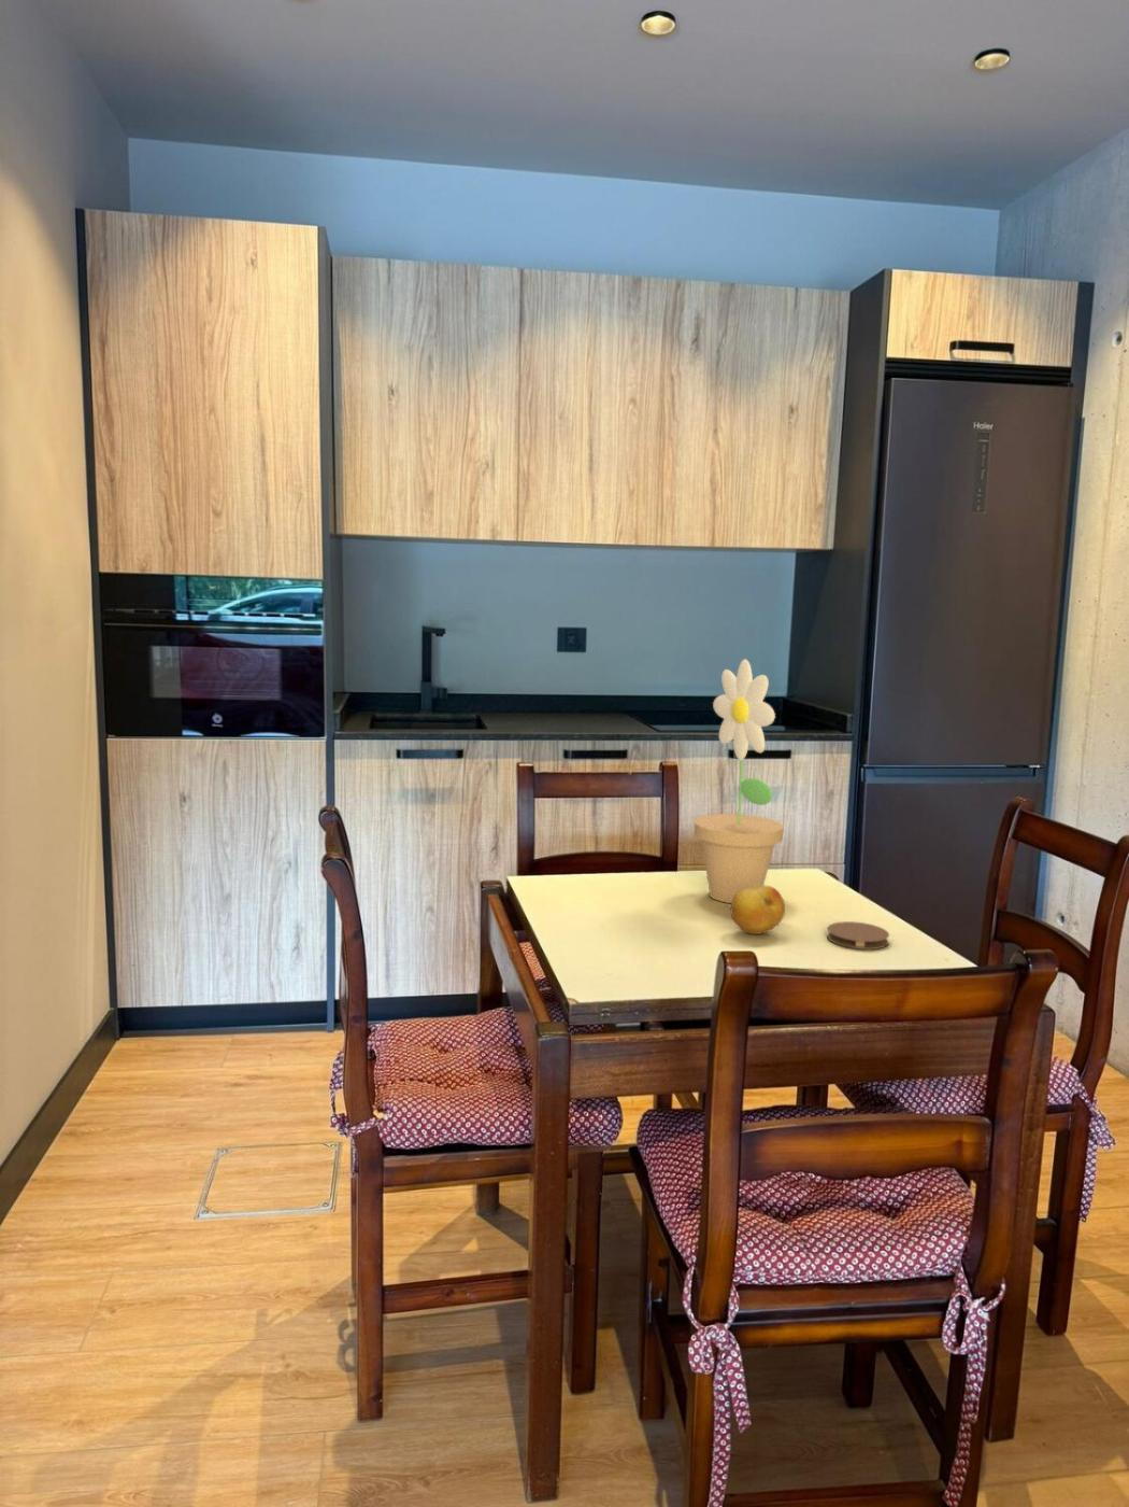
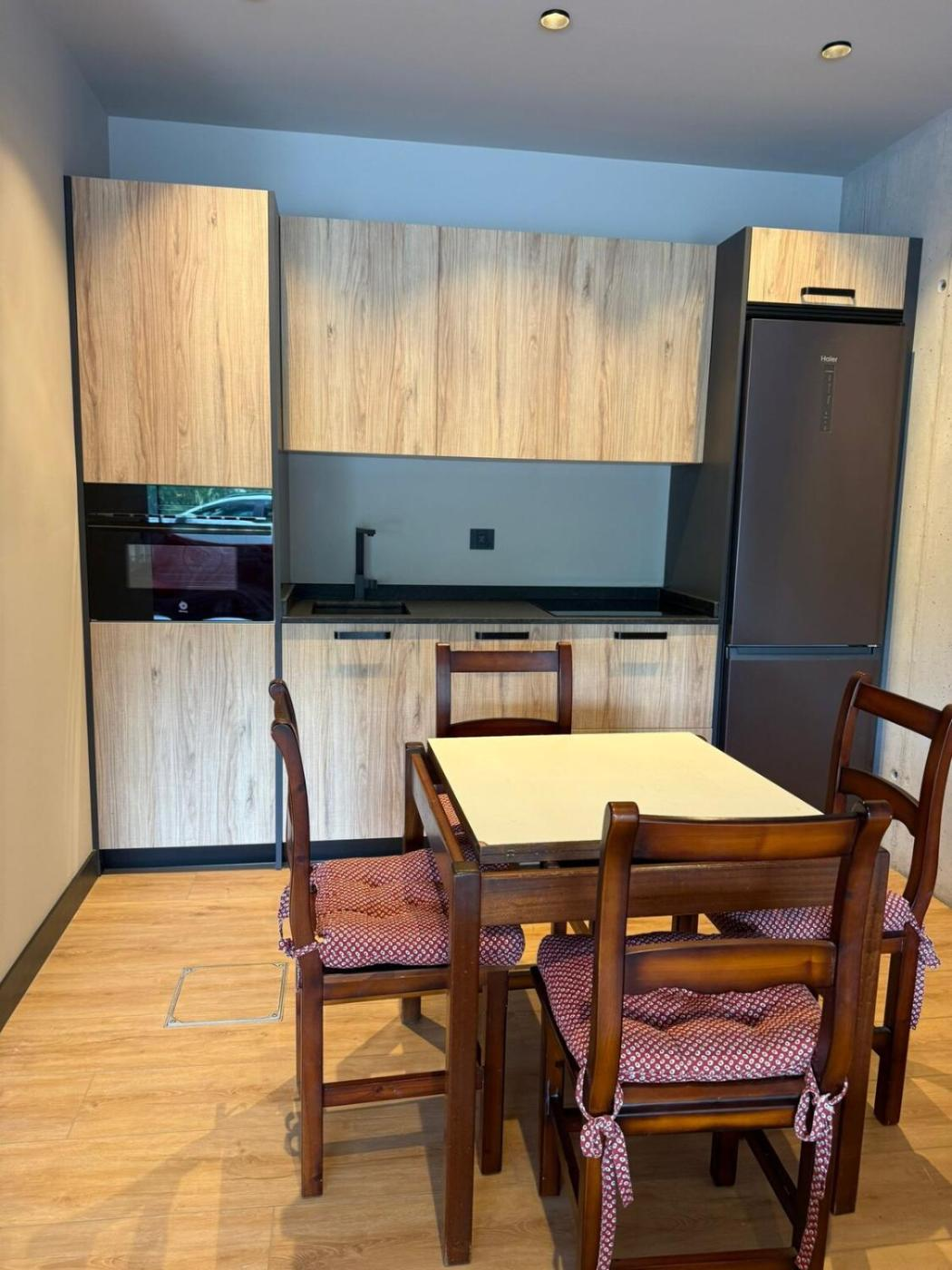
- fruit (757, 910)
- coaster (857, 934)
- potted flower (741, 780)
